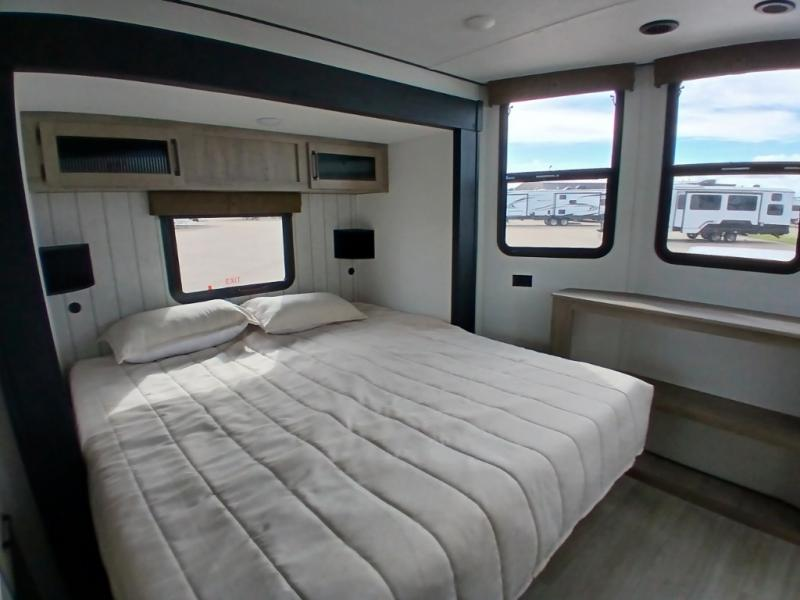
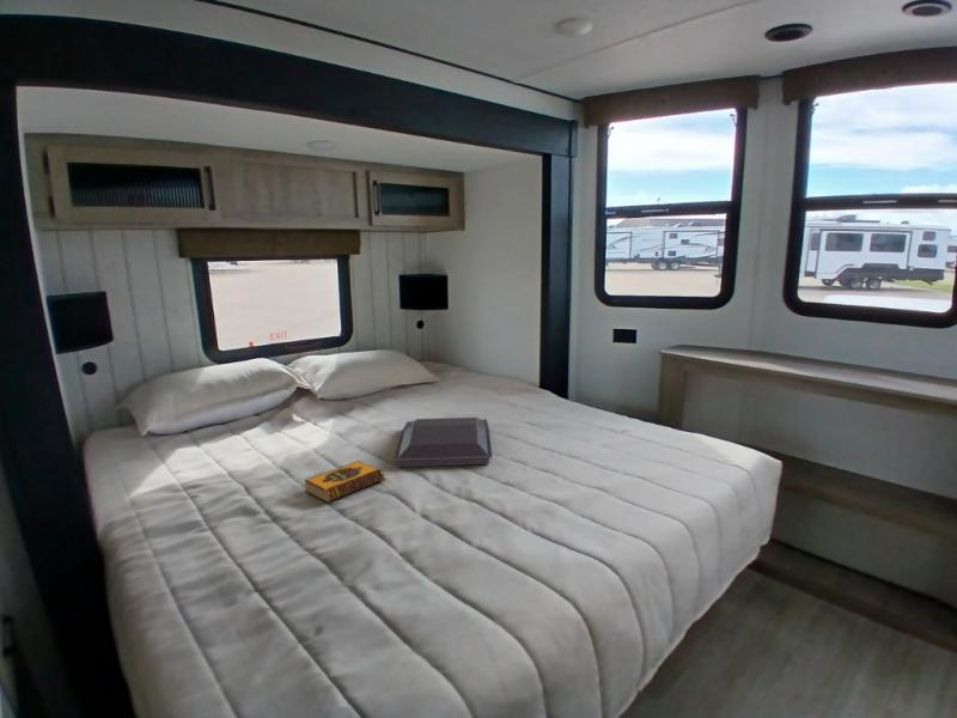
+ serving tray (445, 434)
+ hardback book (345, 481)
